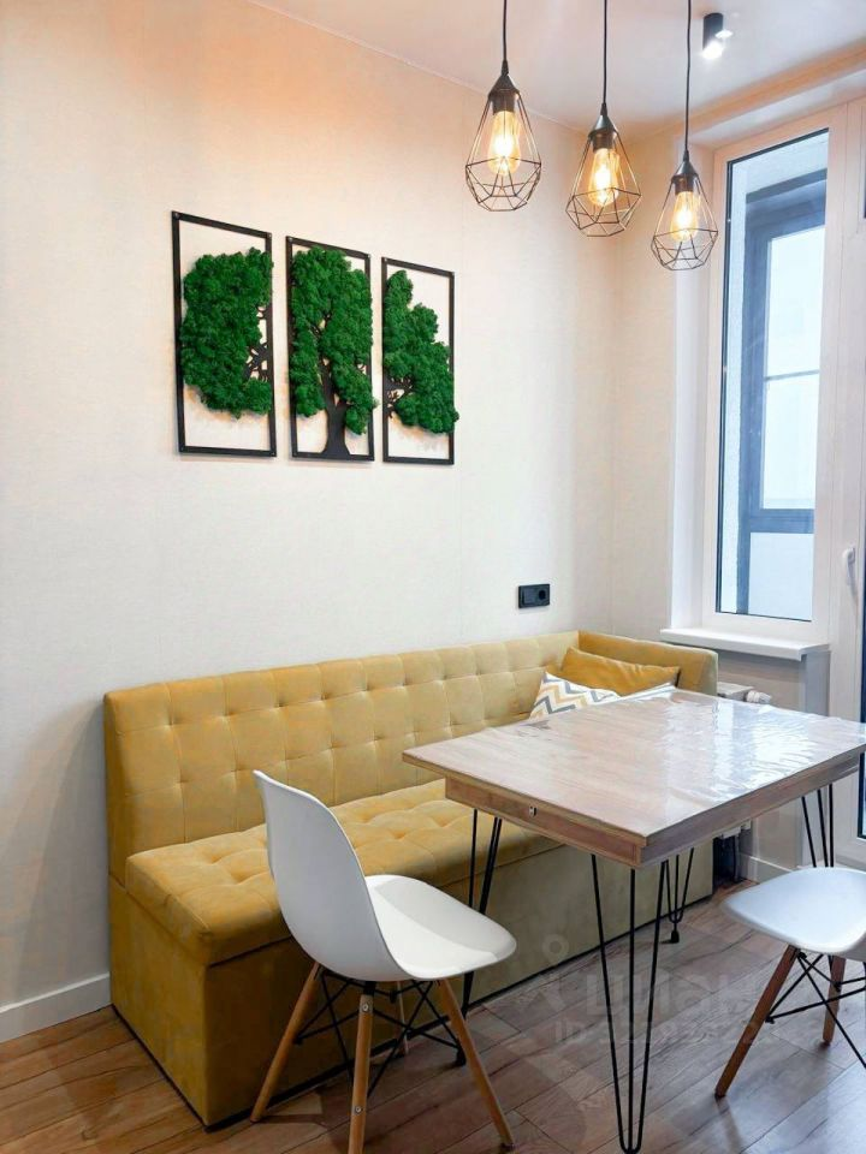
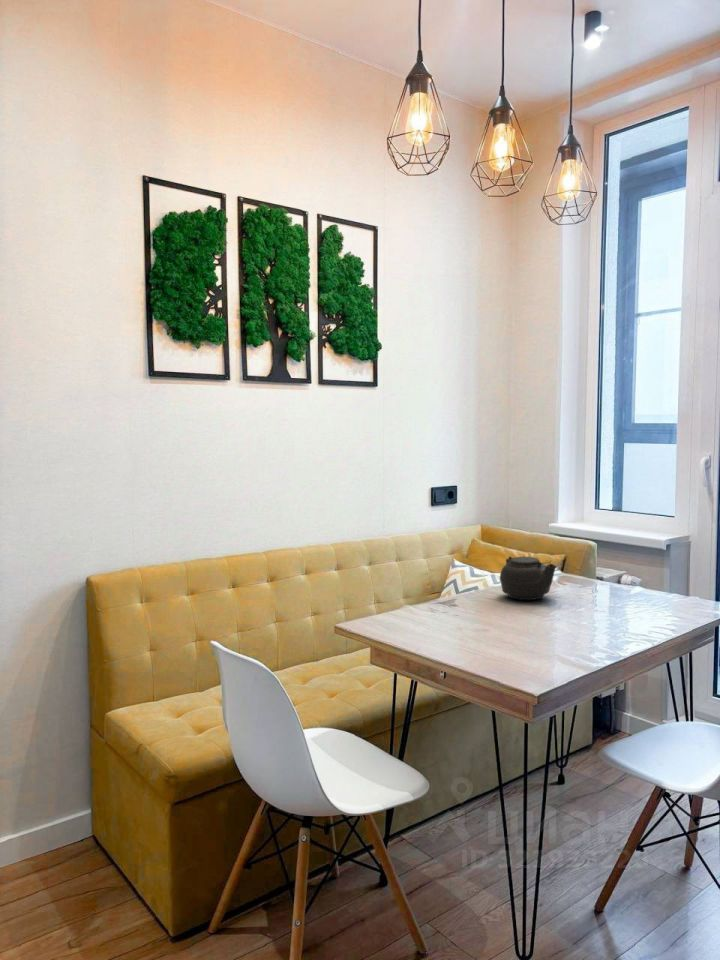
+ teapot (529, 579)
